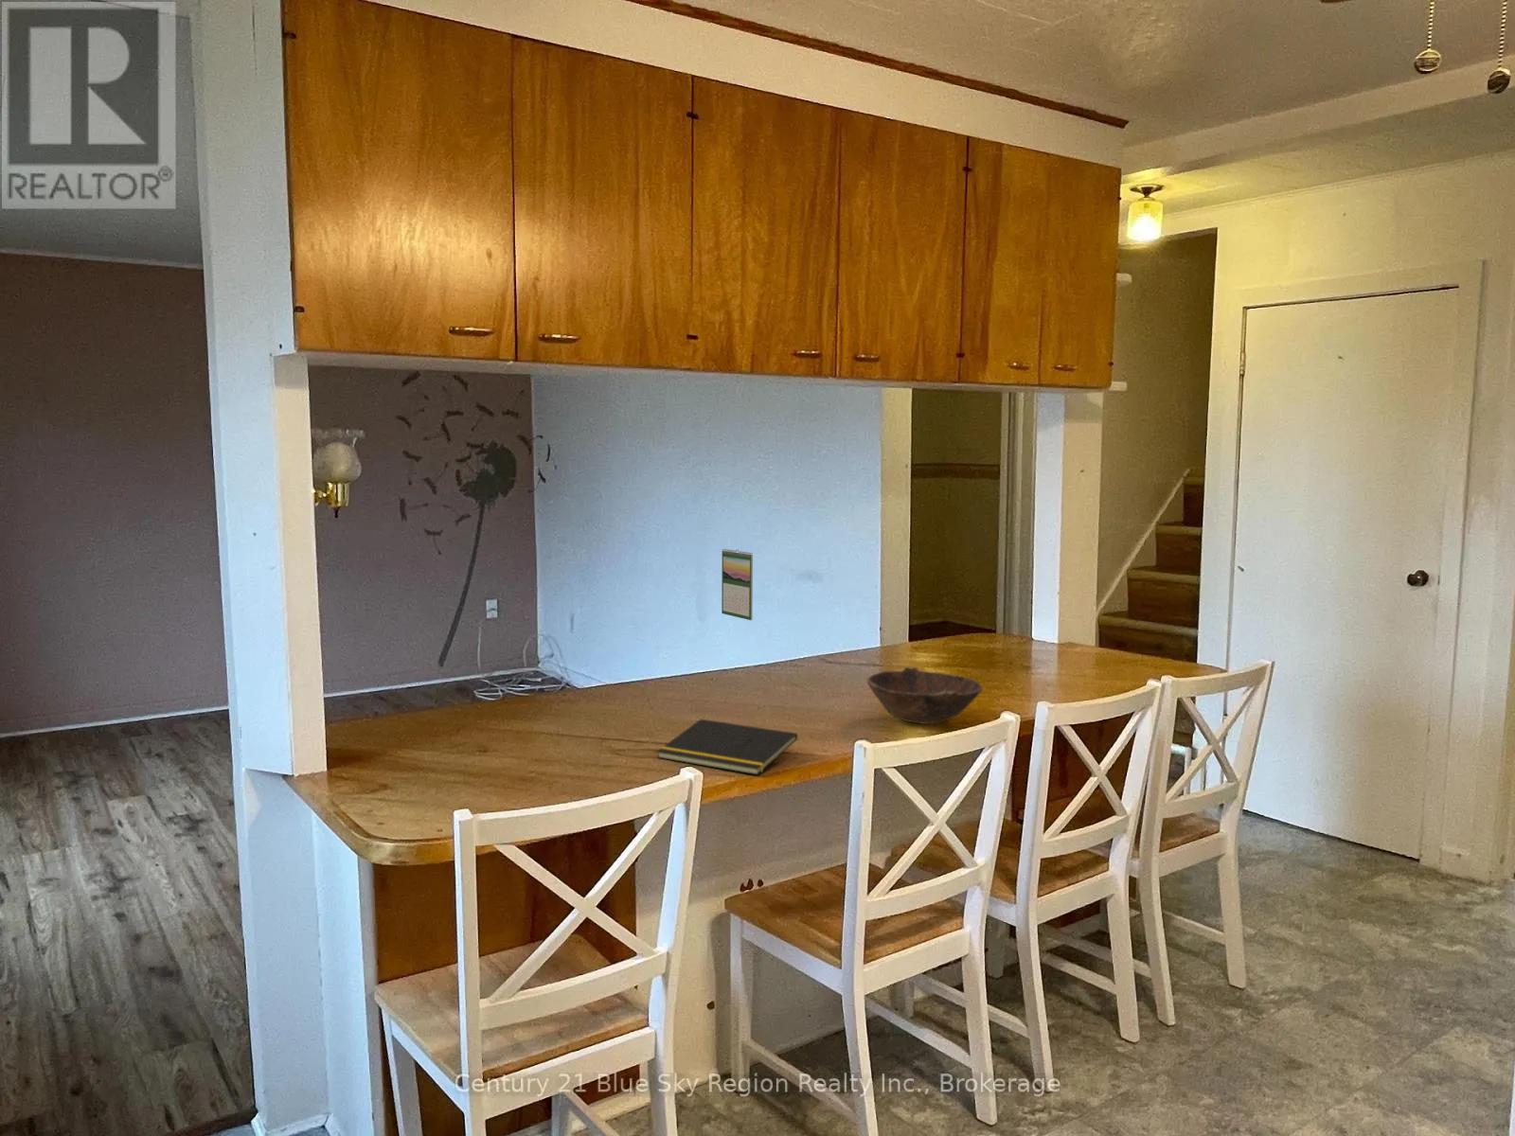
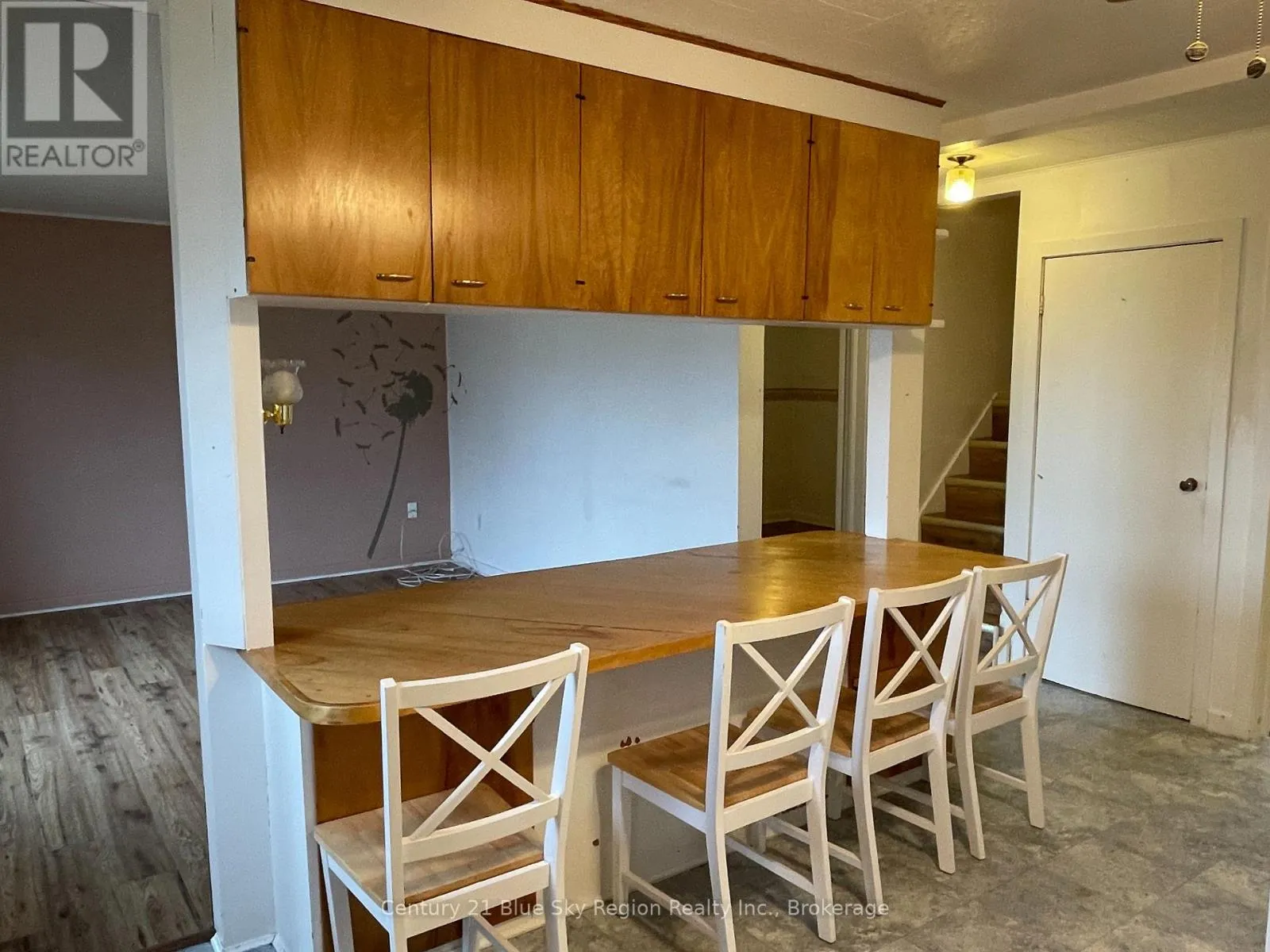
- bowl (923, 698)
- notepad (728, 745)
- calendar (737, 584)
